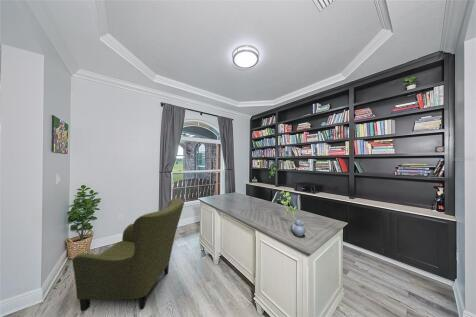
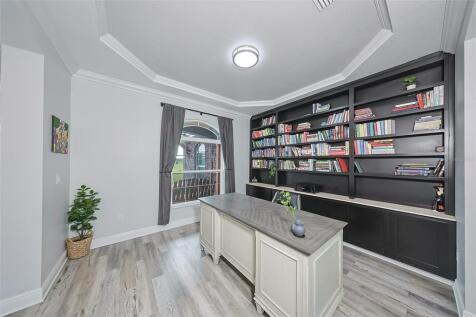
- armchair (139, 245)
